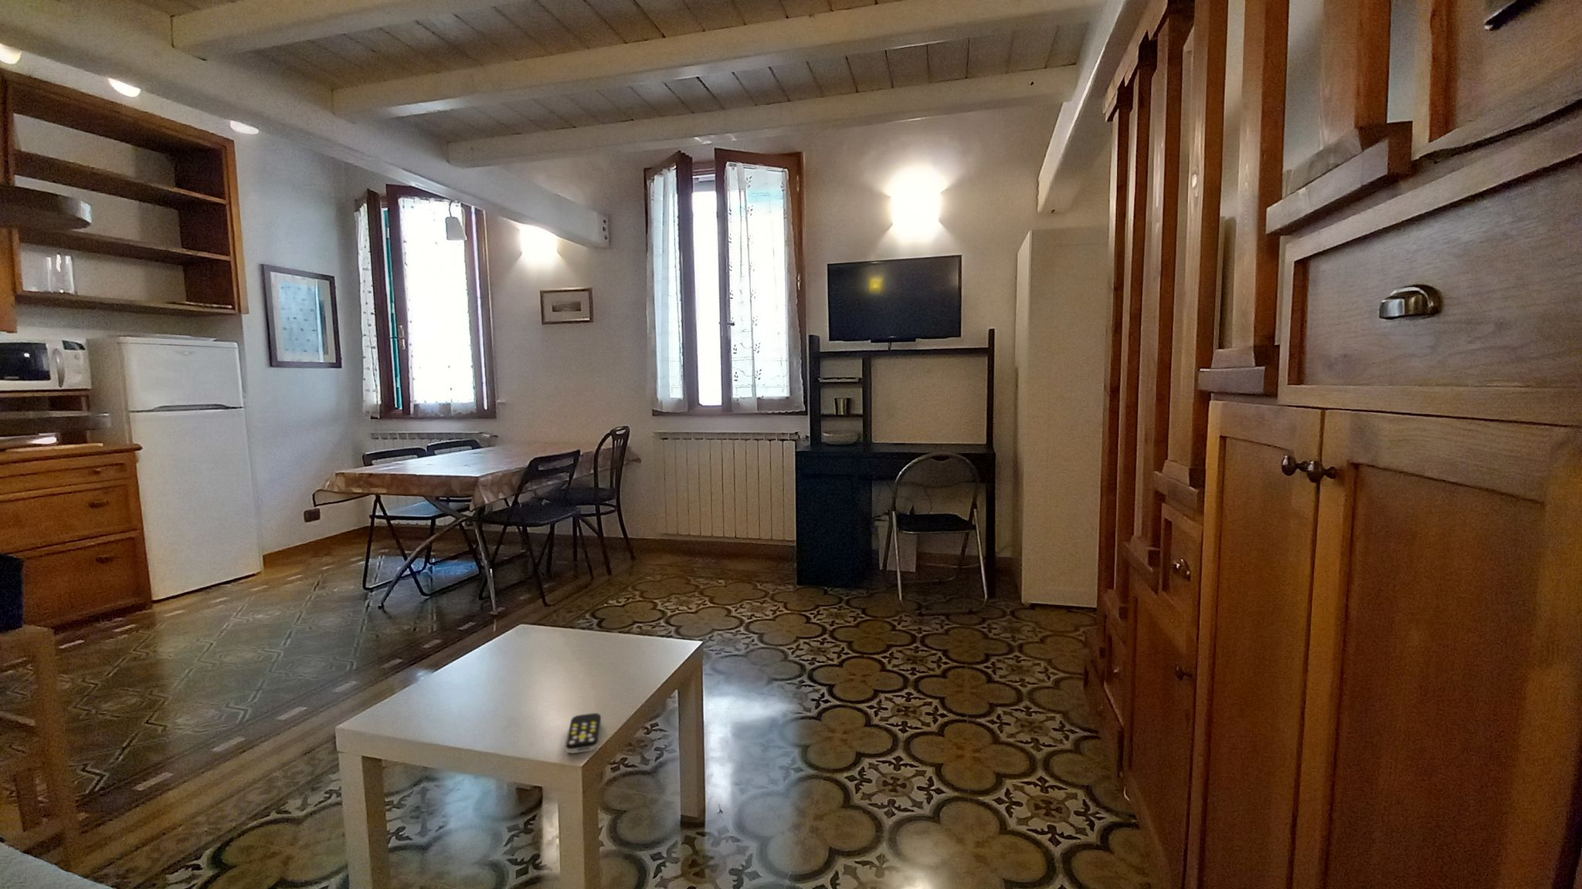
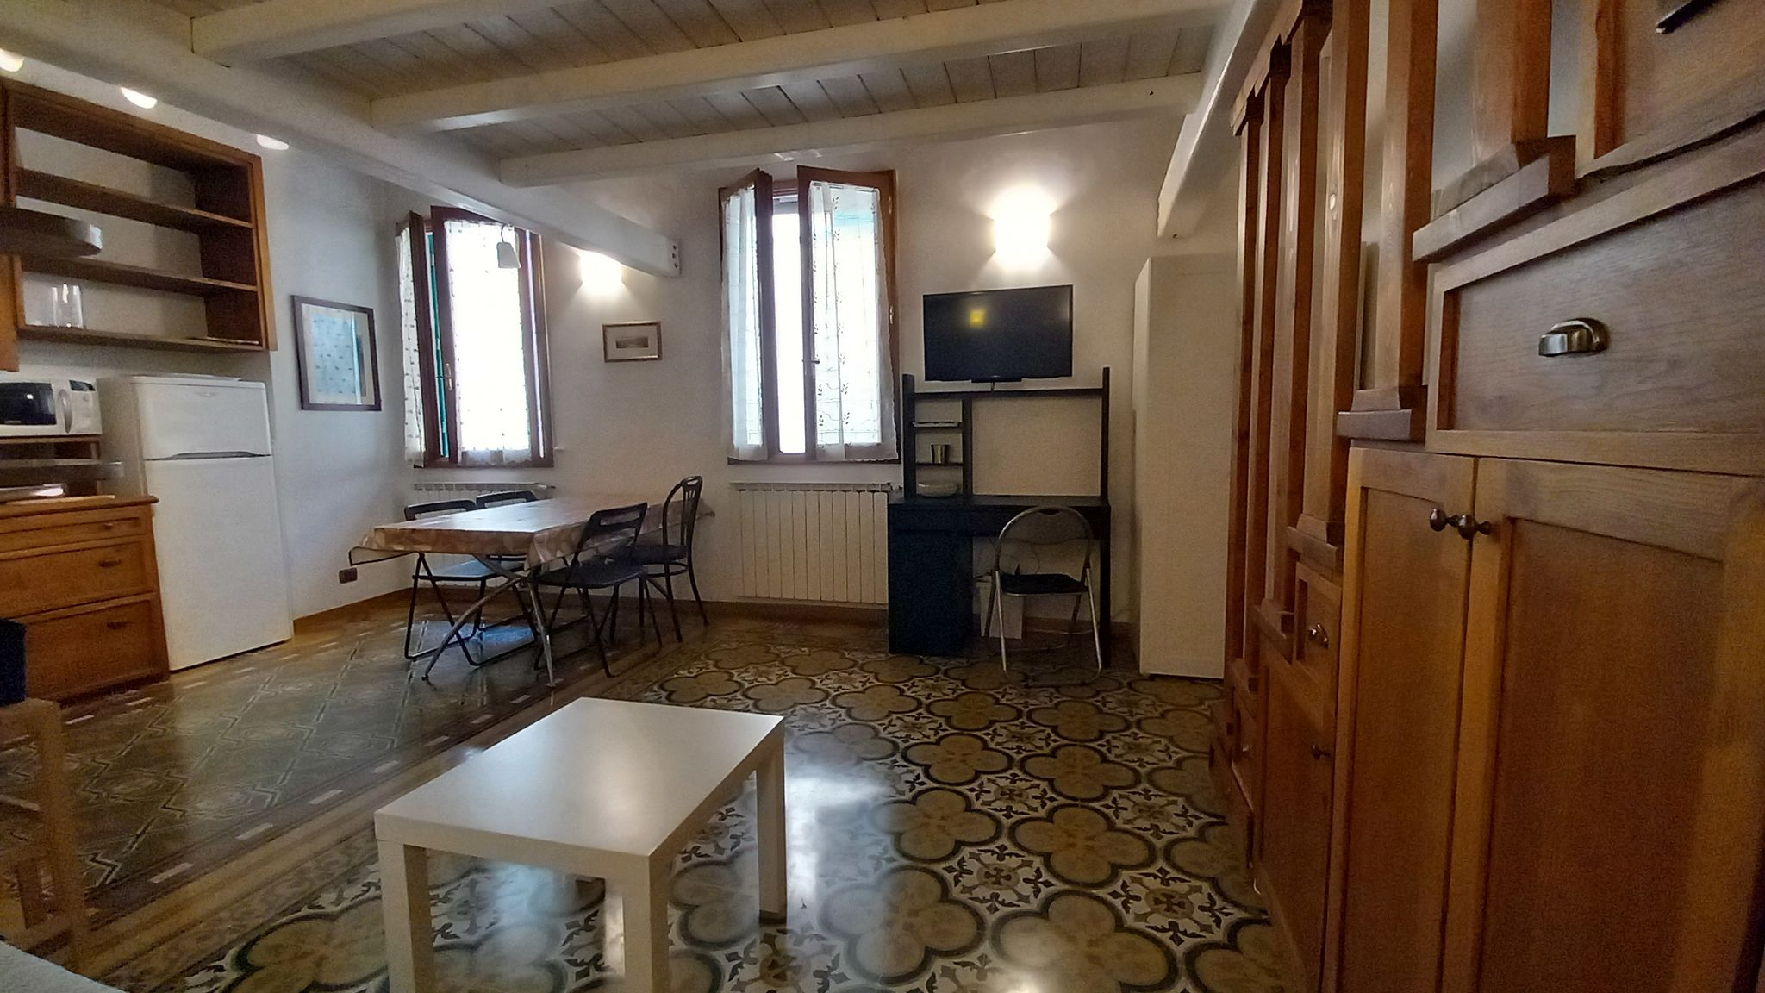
- remote control (583, 732)
